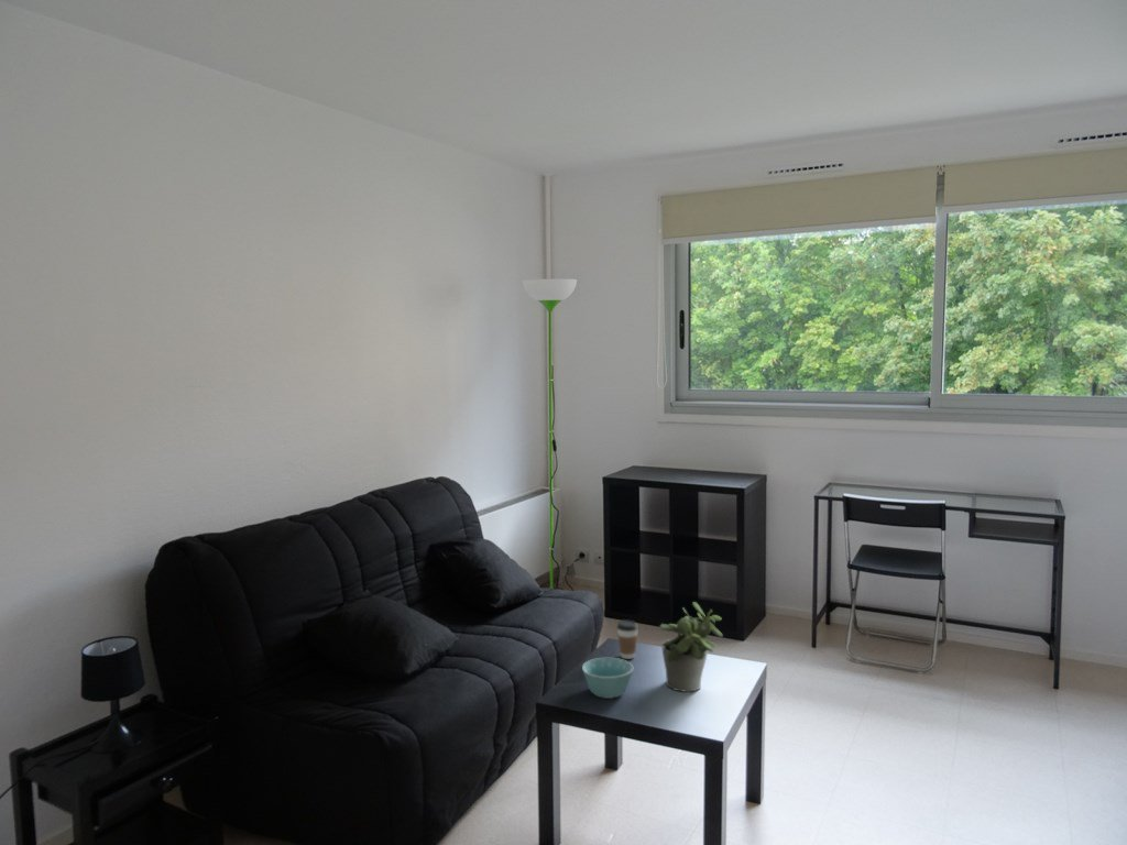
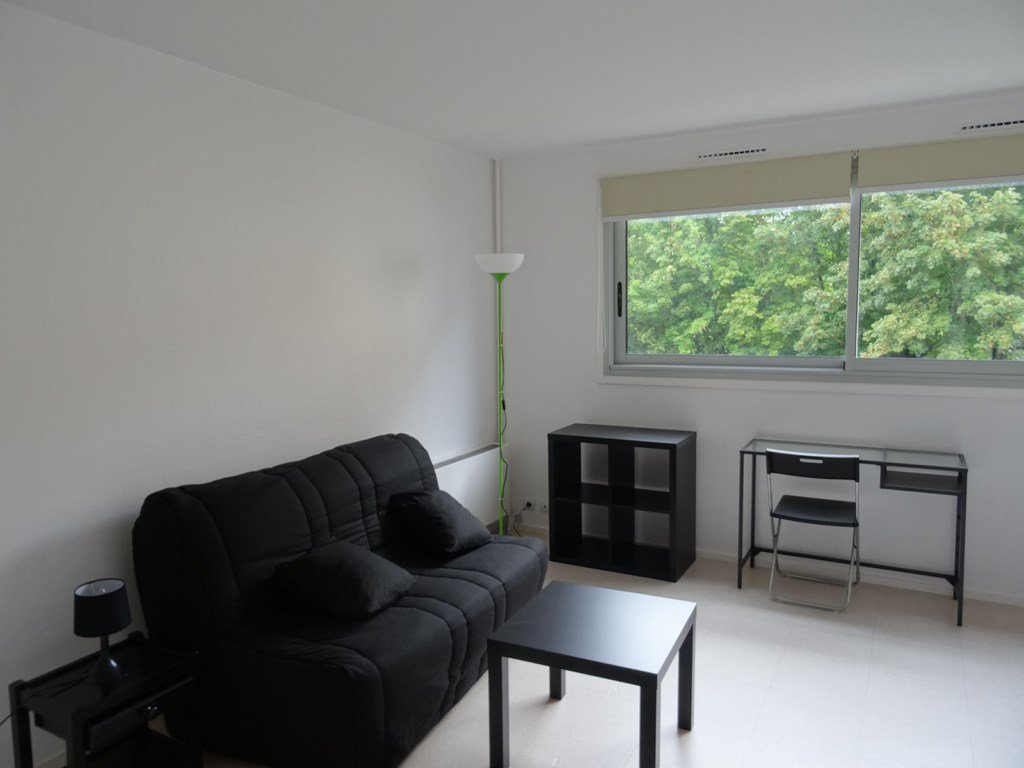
- coffee cup (627, 639)
- bowl (608, 679)
- potted plant (694, 648)
